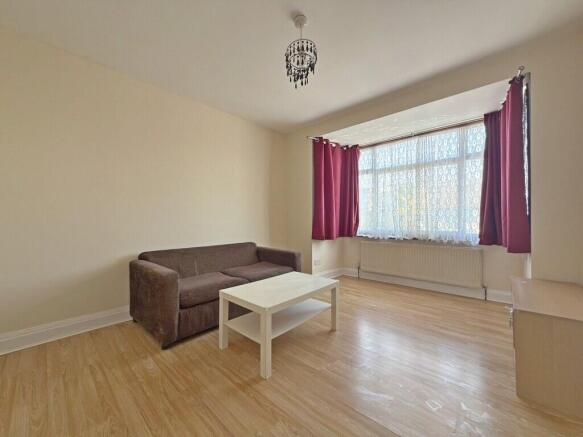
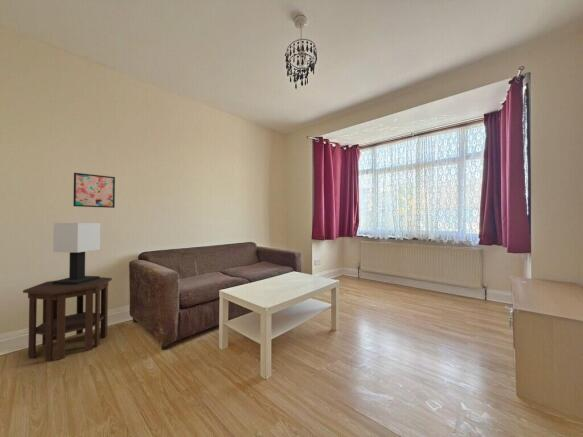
+ wall art (95, 191)
+ side table (71, 315)
+ table lamp (77, 251)
